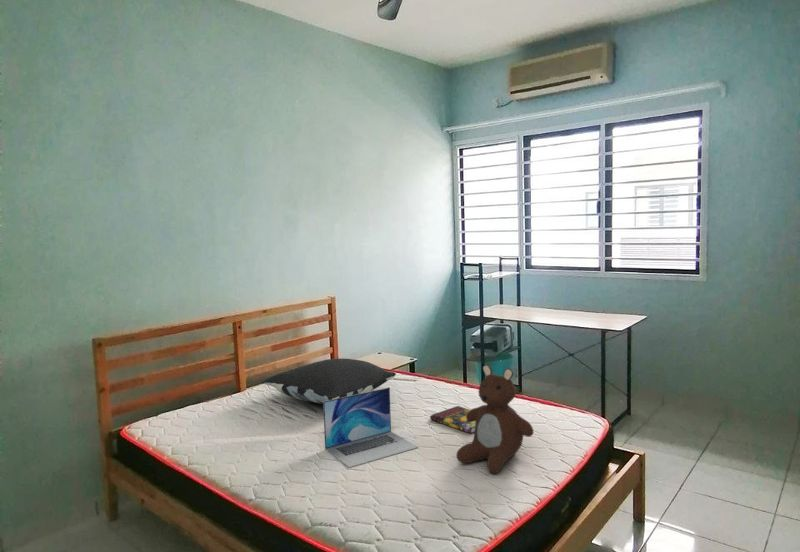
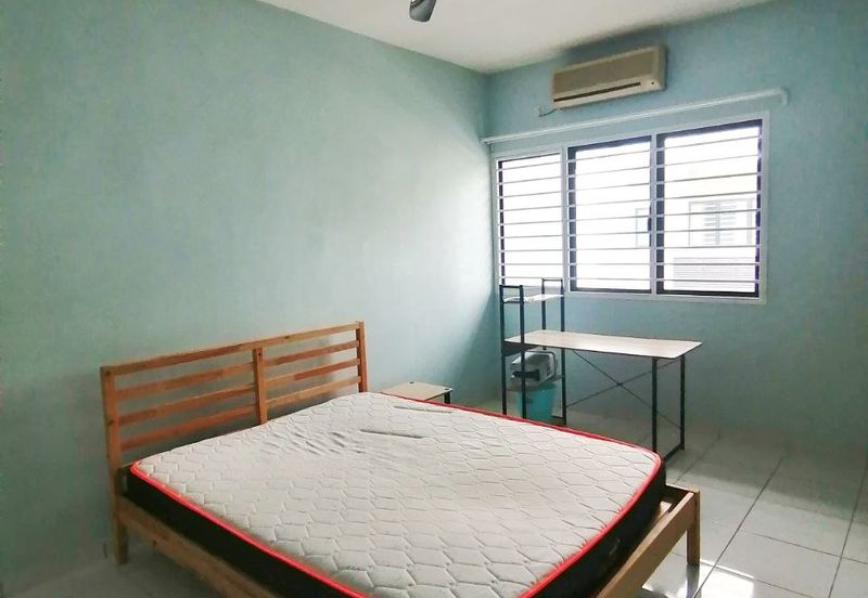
- laptop (370, 424)
- book (463, 418)
- teddy bear (490, 415)
- pillow (329, 379)
